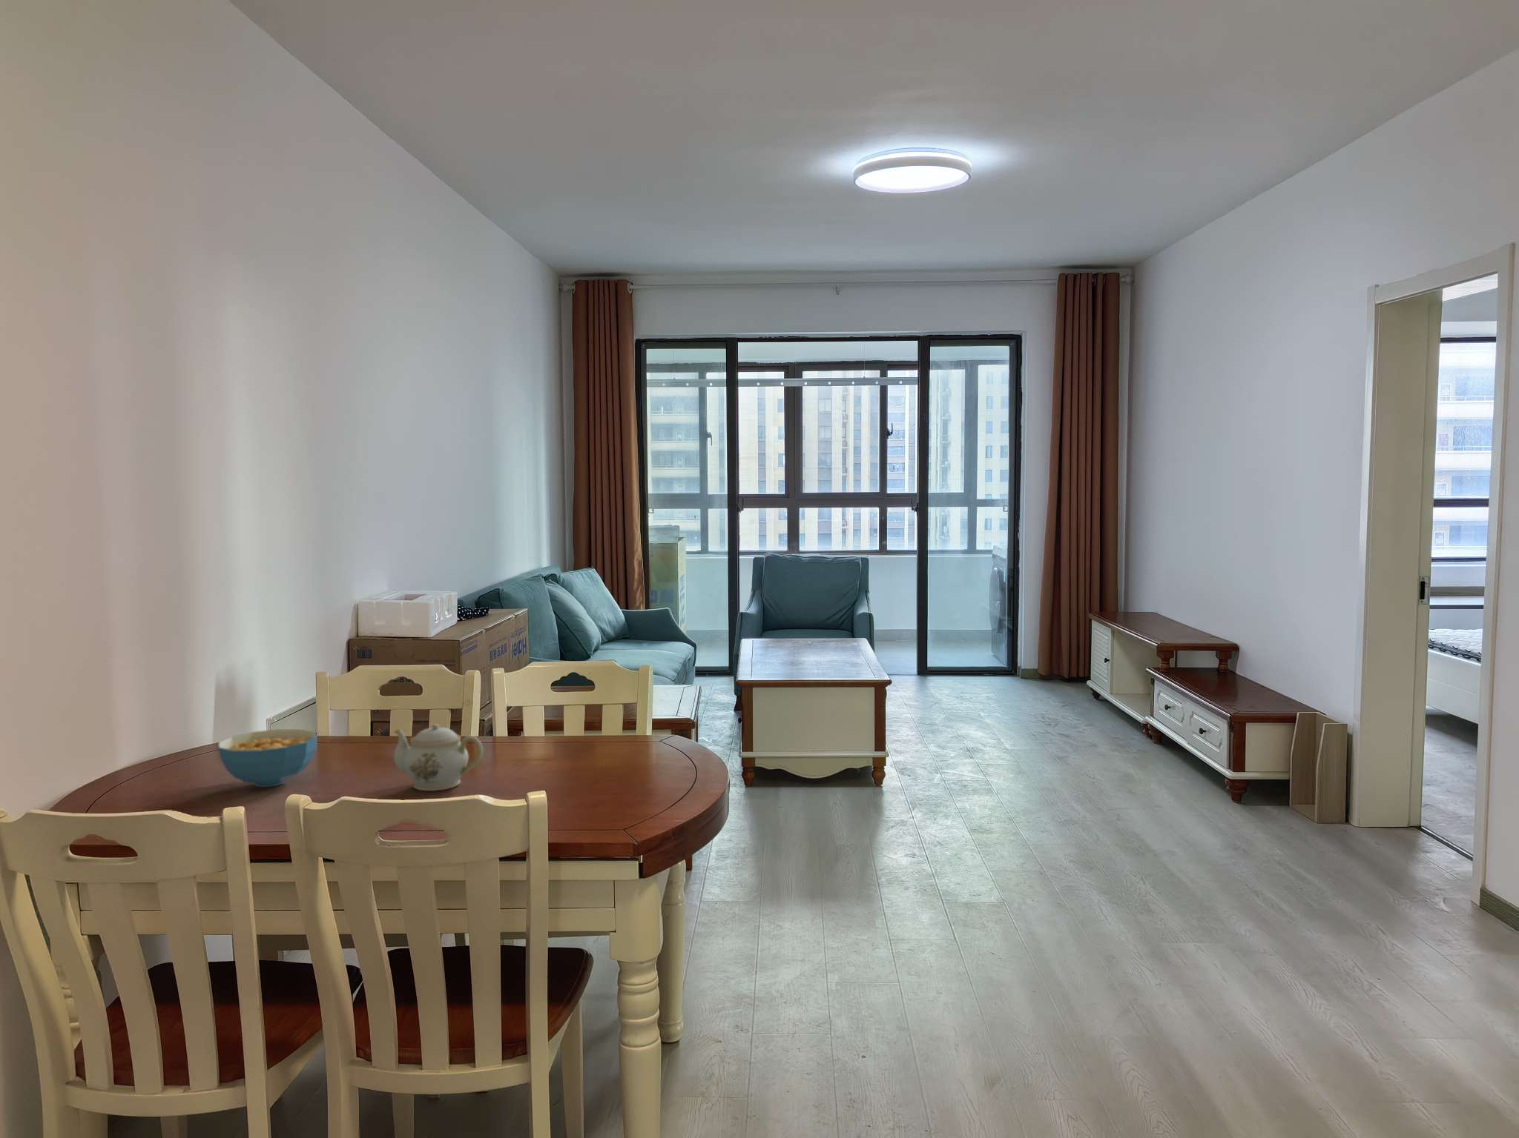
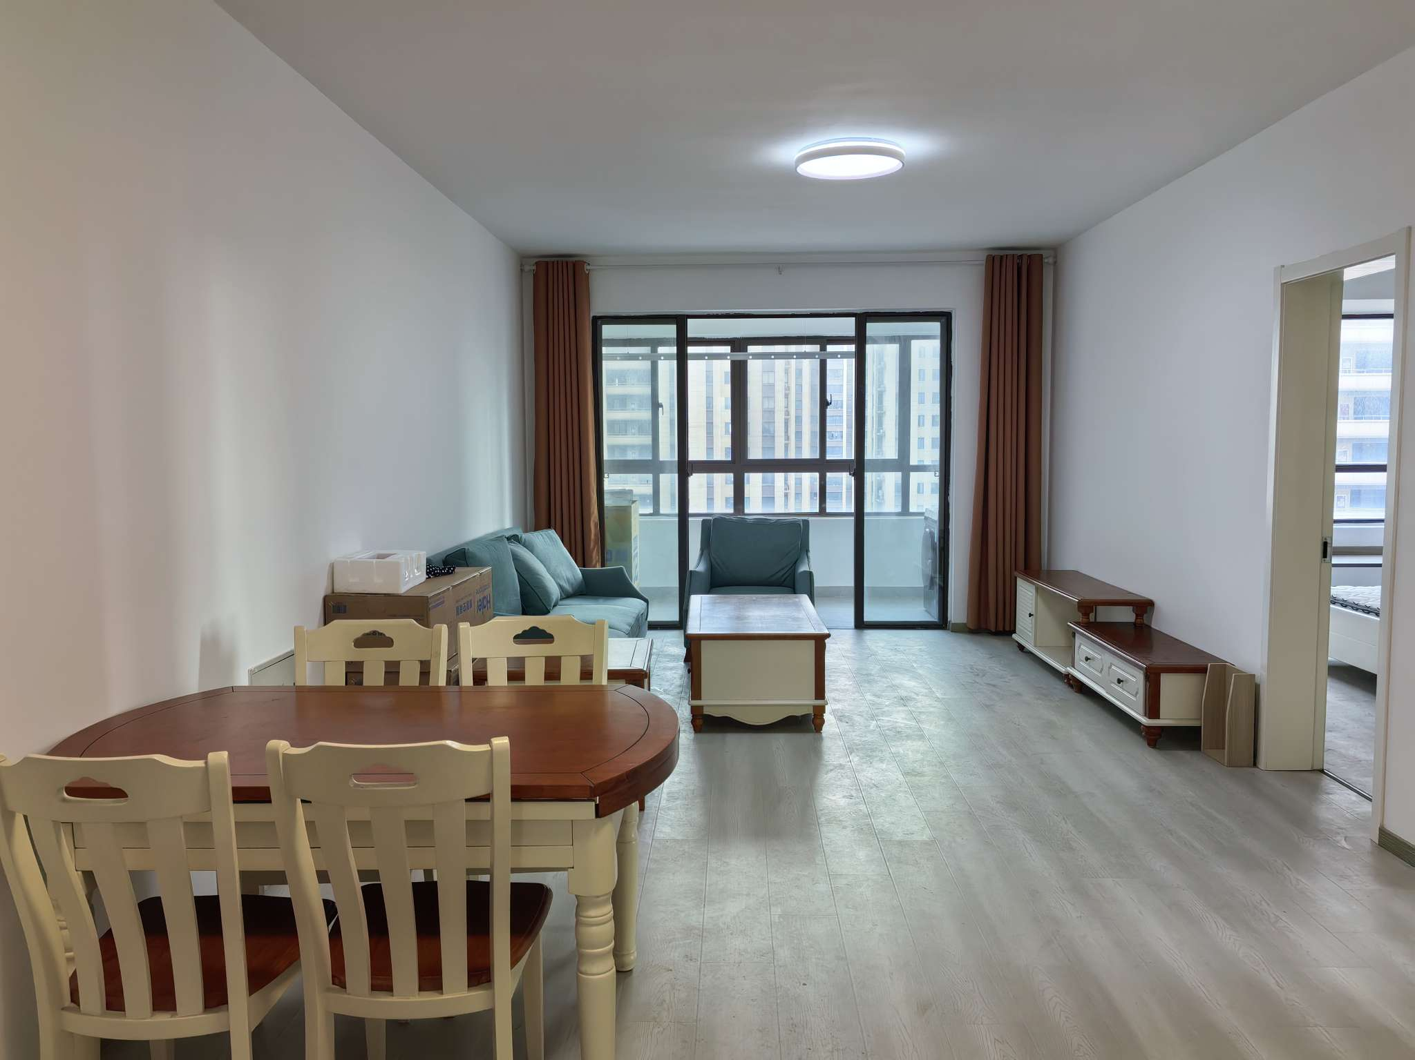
- cereal bowl (268, 761)
- teapot (438, 754)
